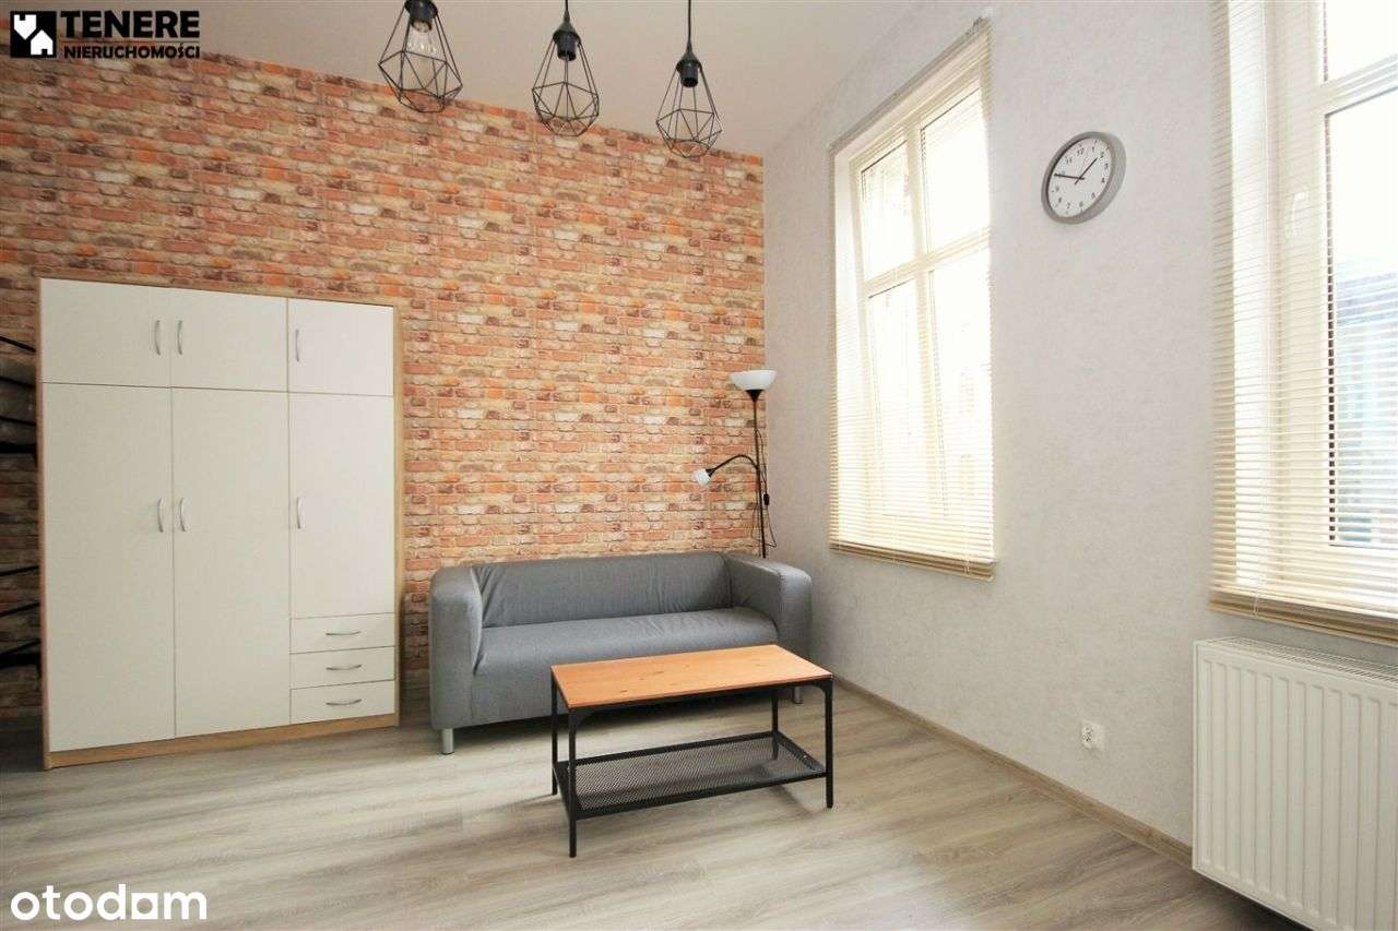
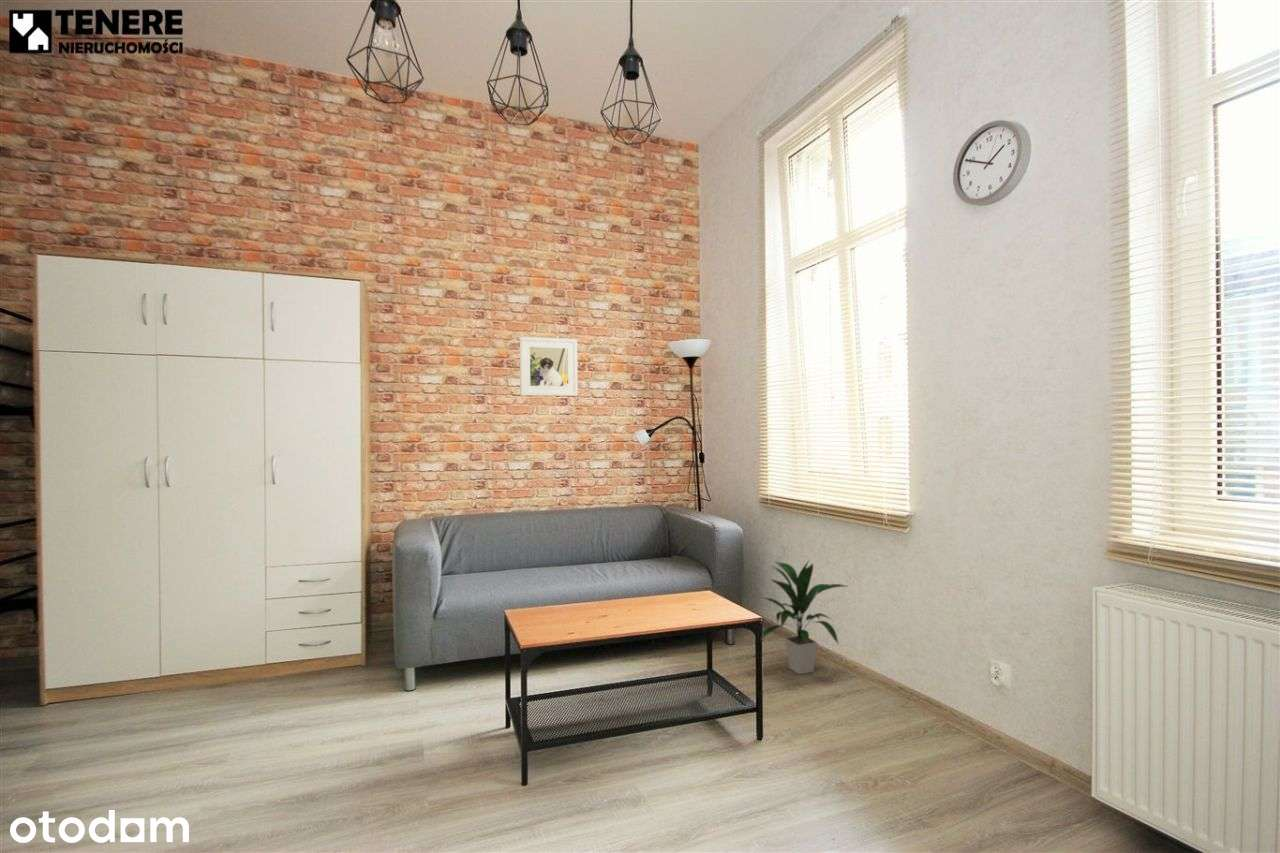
+ indoor plant (796, 613)
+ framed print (549, 366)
